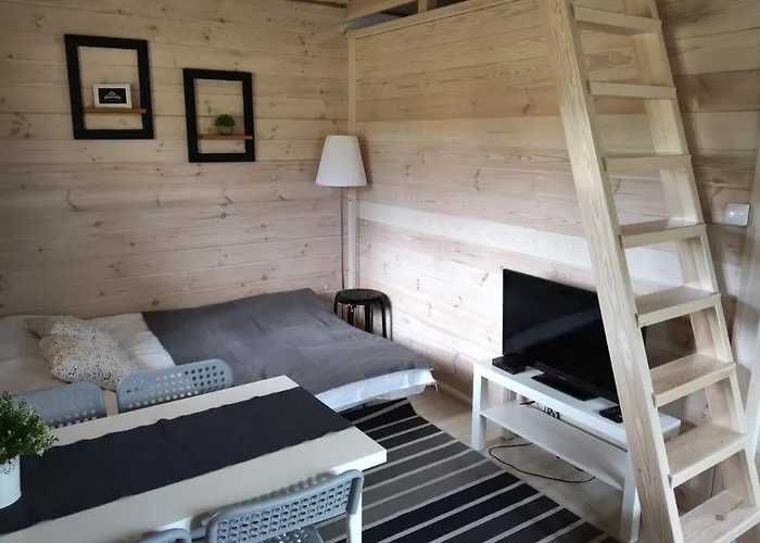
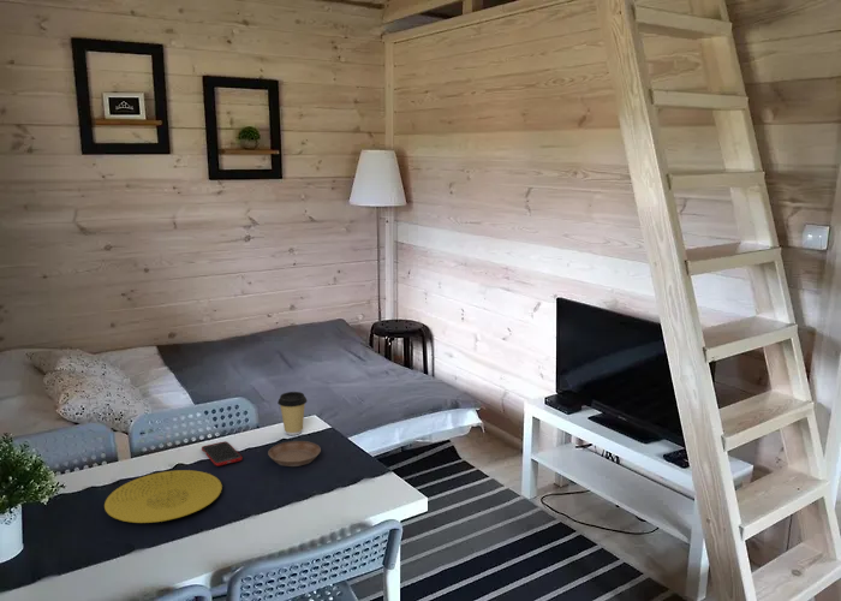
+ saucer (294, 454)
+ coffee cup (292, 413)
+ plate (165, 495)
+ cell phone (221, 453)
